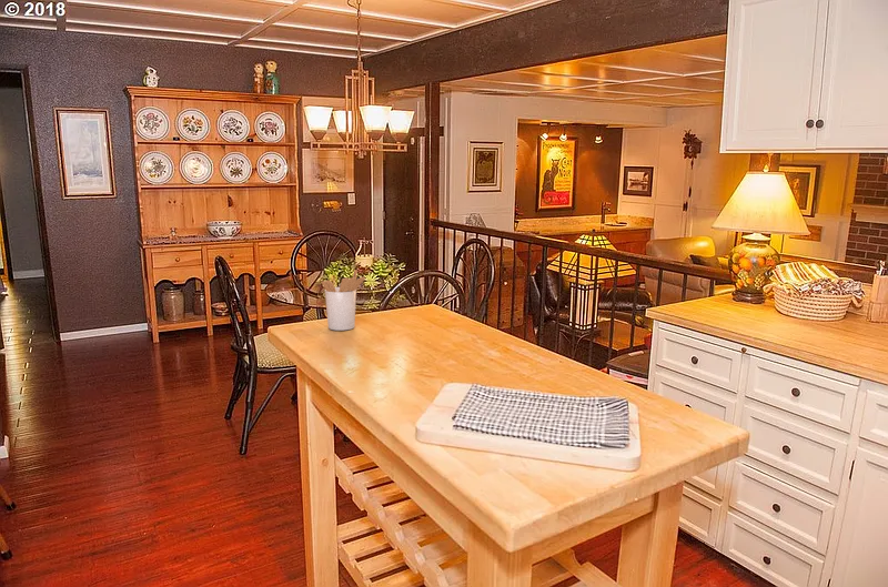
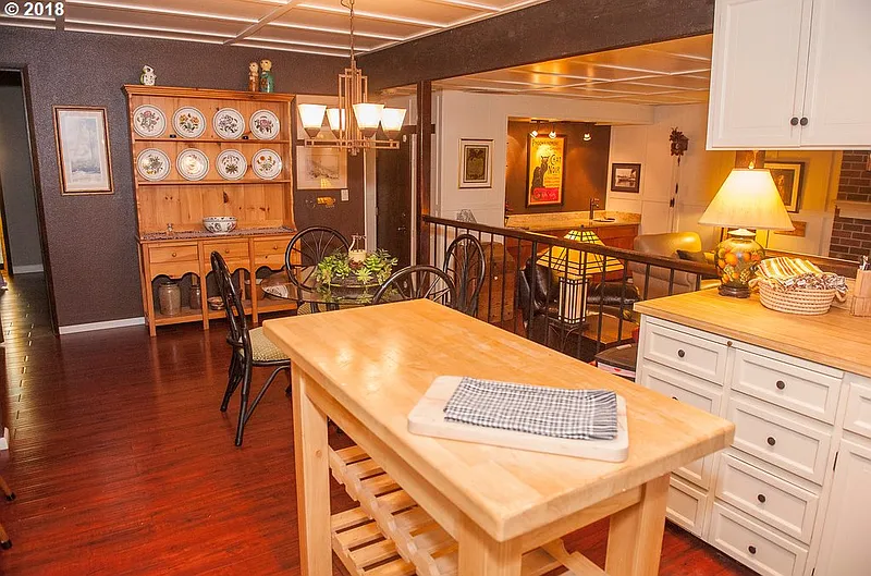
- utensil holder (344, 300)
